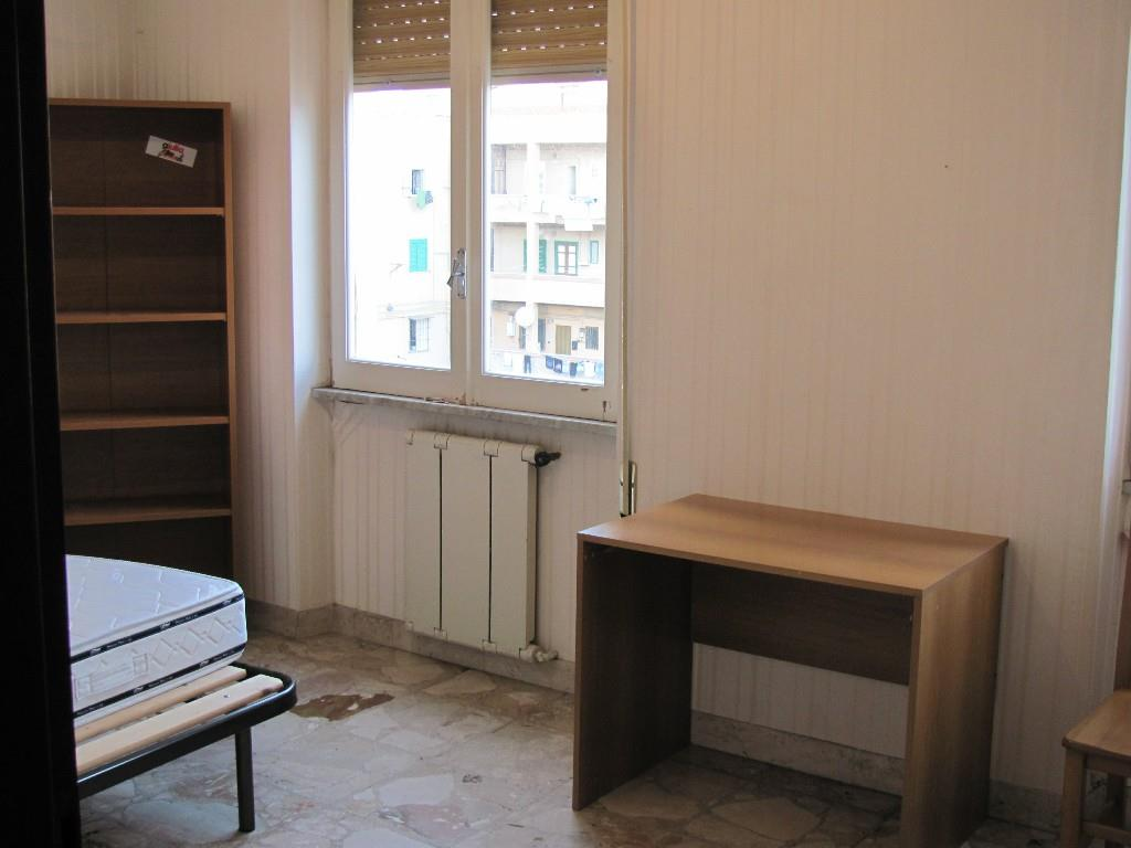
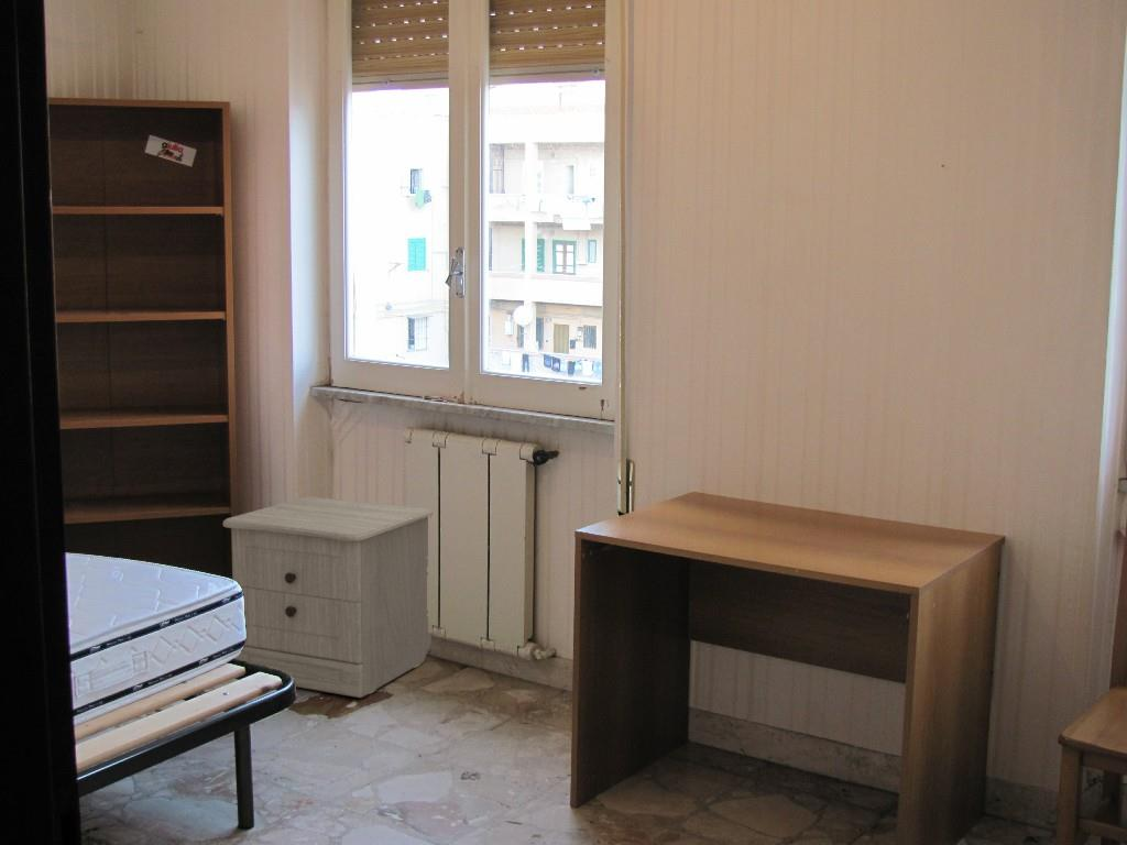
+ nightstand (330, 592)
